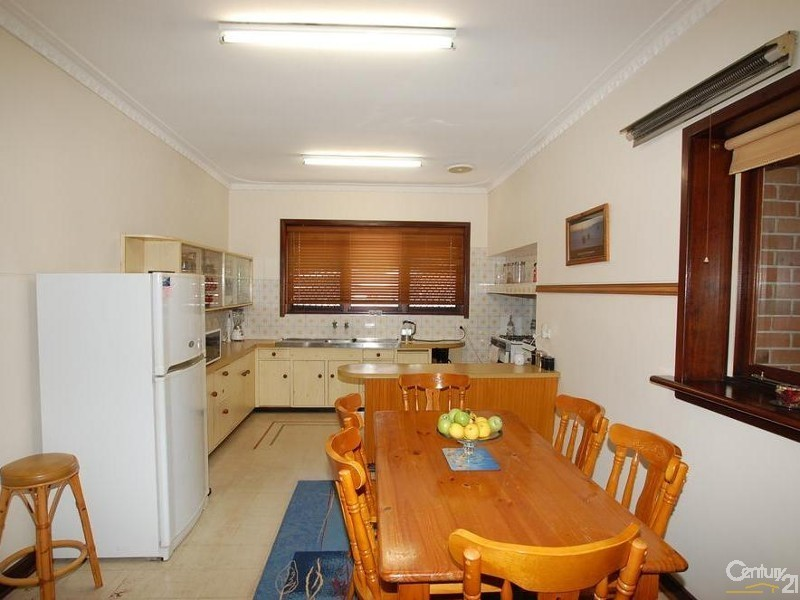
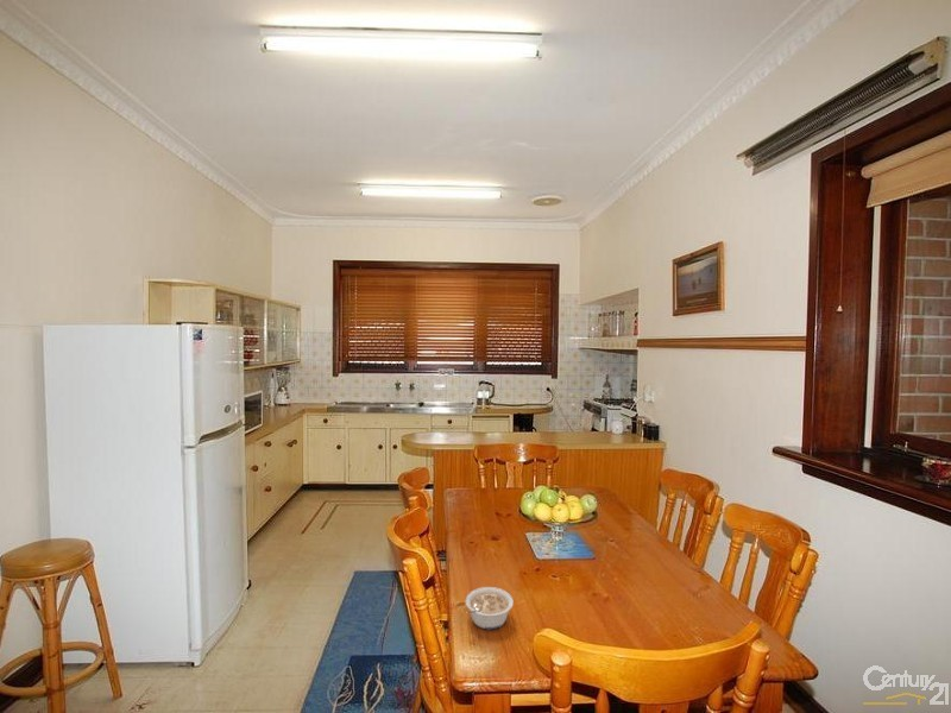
+ legume (489, 608)
